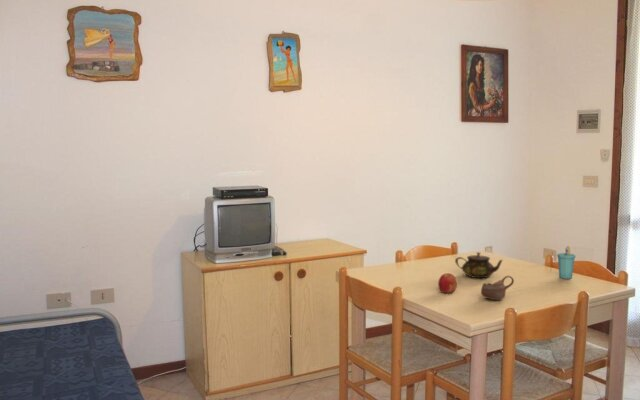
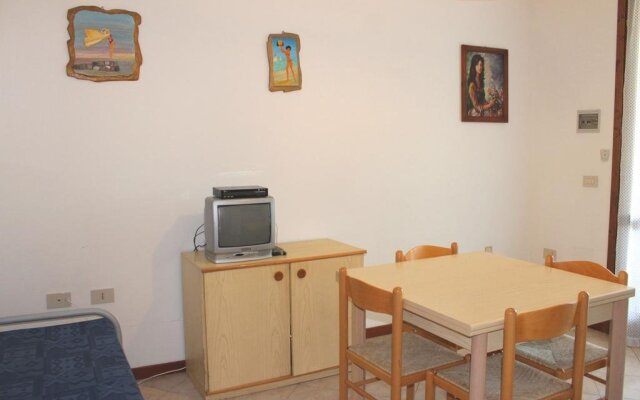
- fruit (447, 283)
- teapot (478, 264)
- cup (496, 287)
- cup (566, 261)
